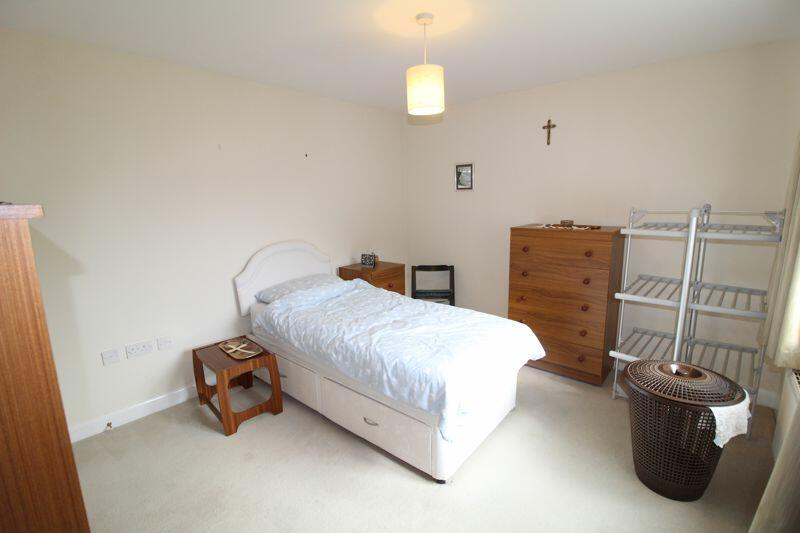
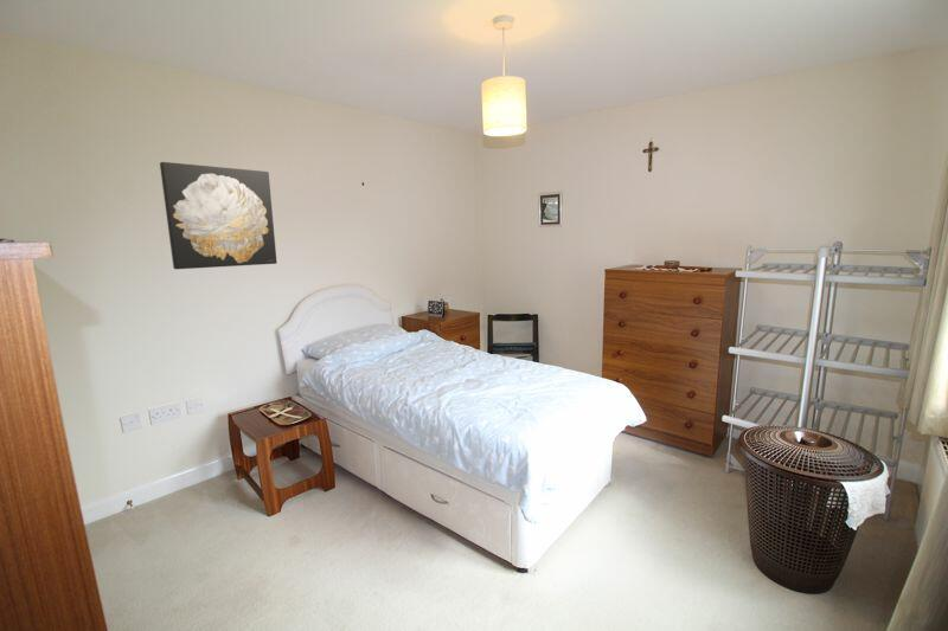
+ wall art (223, 217)
